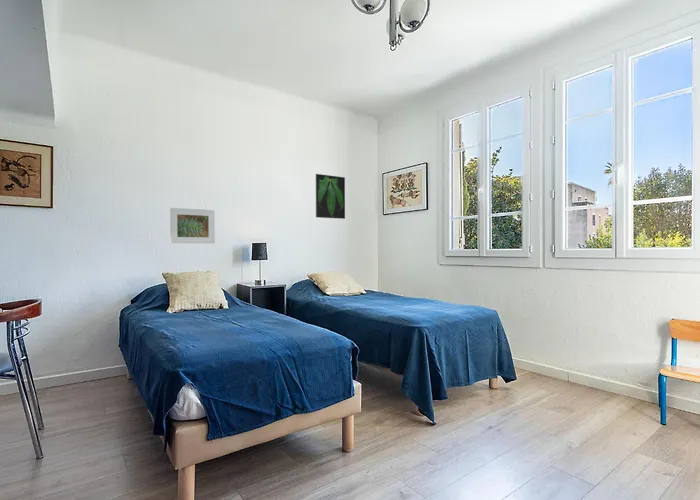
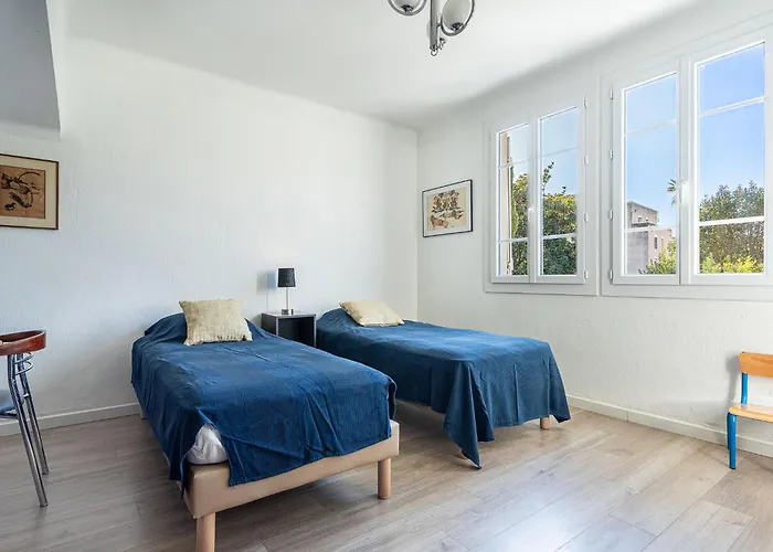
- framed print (193, 226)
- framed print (330, 196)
